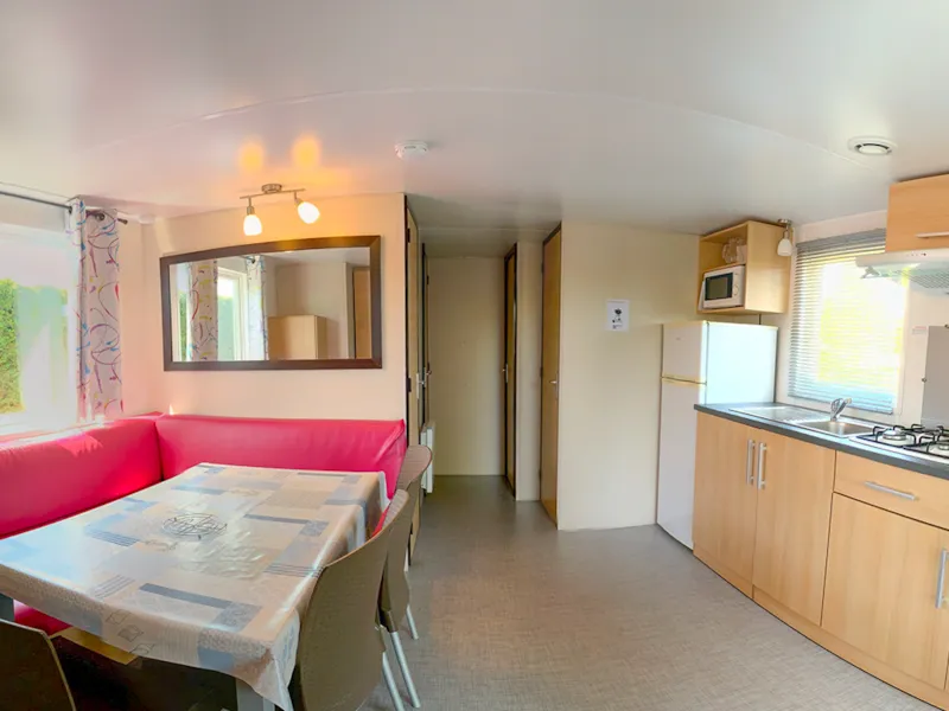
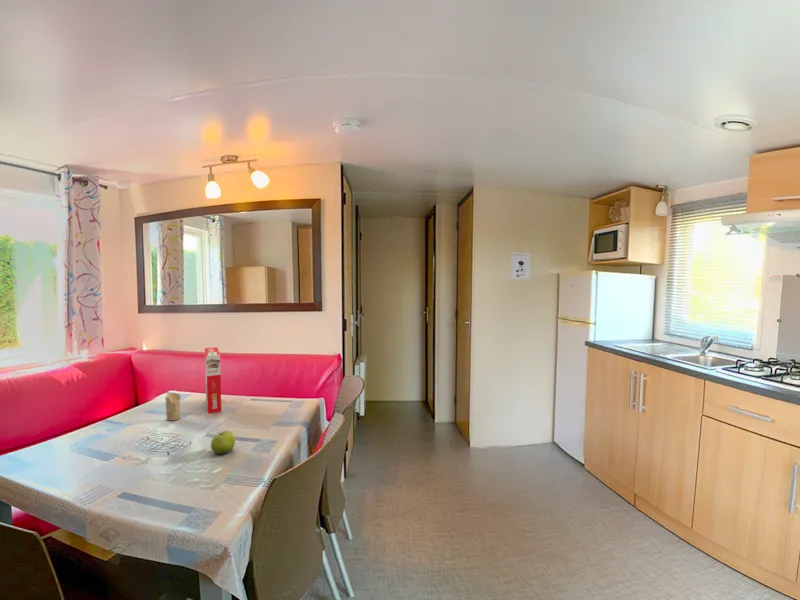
+ cereal box (212, 378)
+ candle (173, 406)
+ fruit (223, 441)
